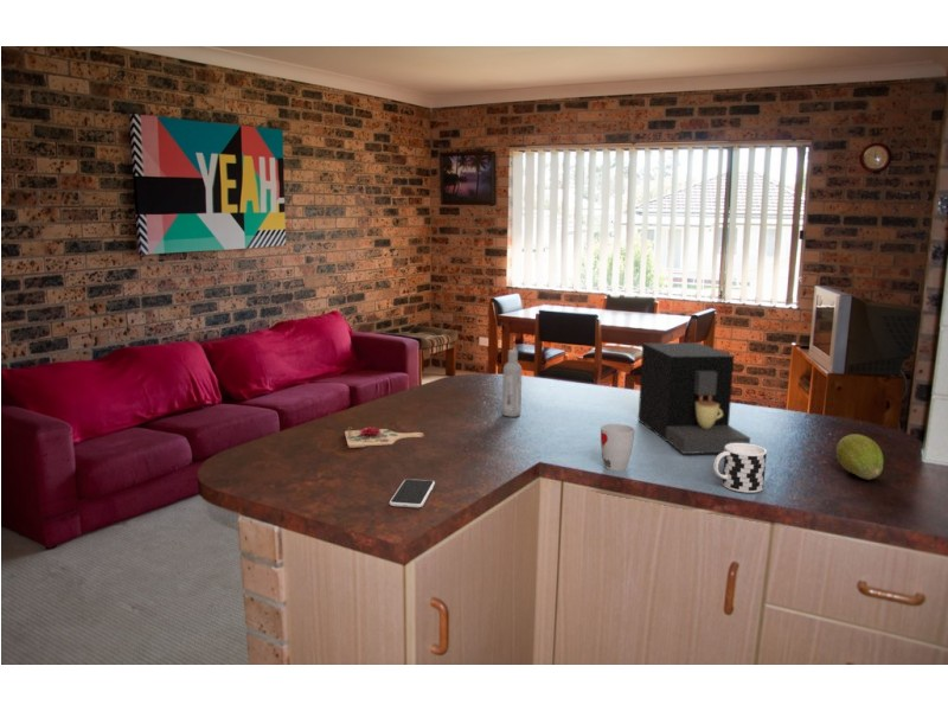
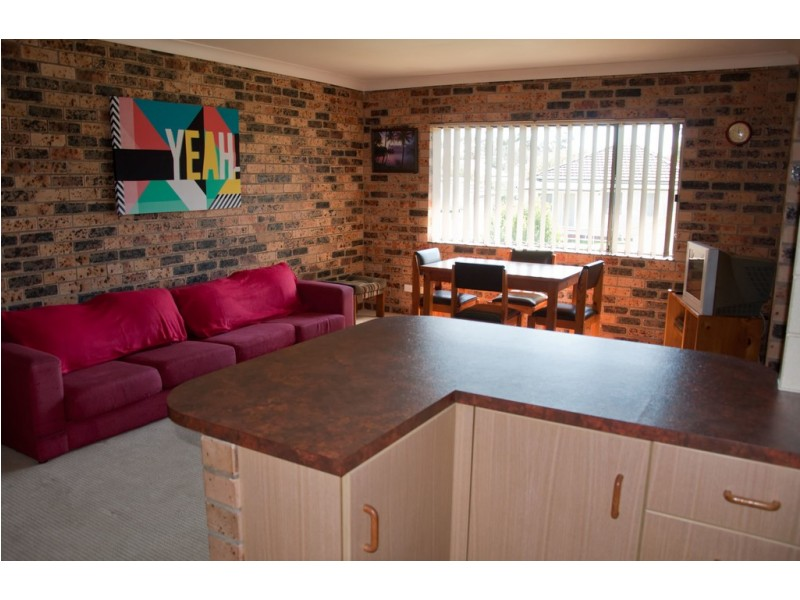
- bottle (512, 383)
- coffee maker (691, 395)
- cutting board (385, 434)
- fruit (861, 455)
- smartphone (412, 492)
- cup (737, 467)
- cup (616, 448)
